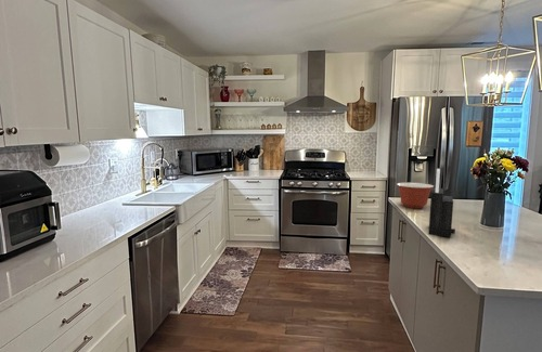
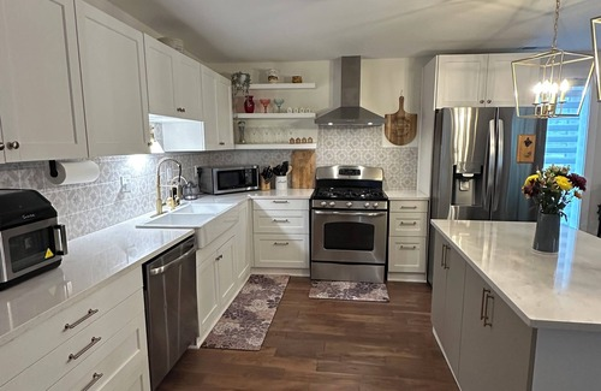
- mixing bowl (414, 195)
- knife block (443, 201)
